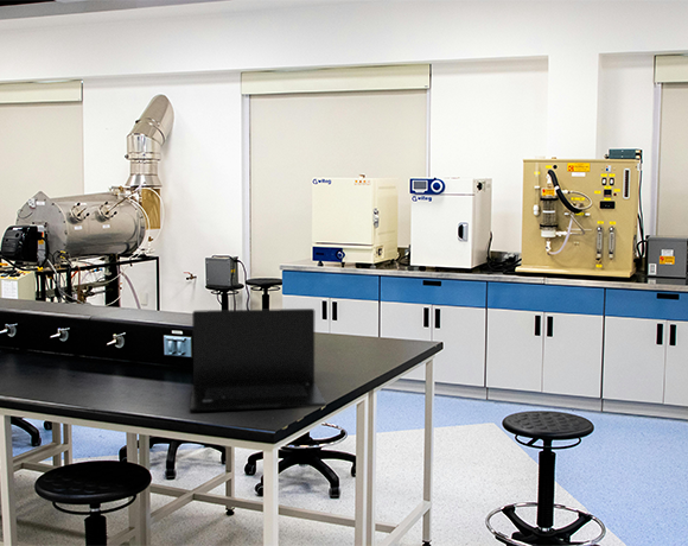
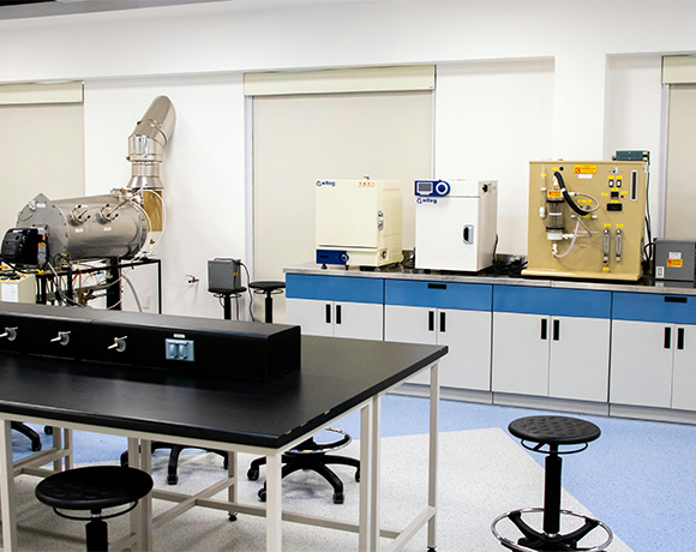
- laptop (256, 356)
